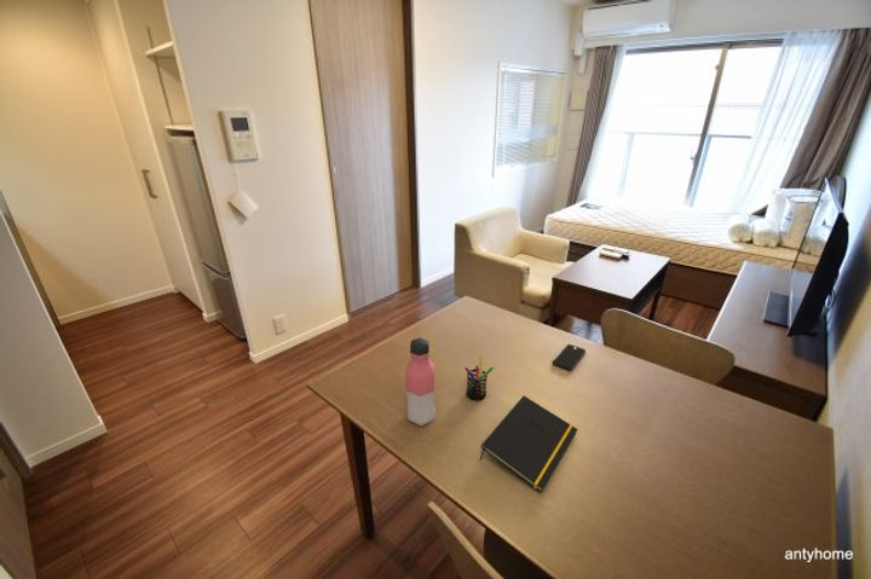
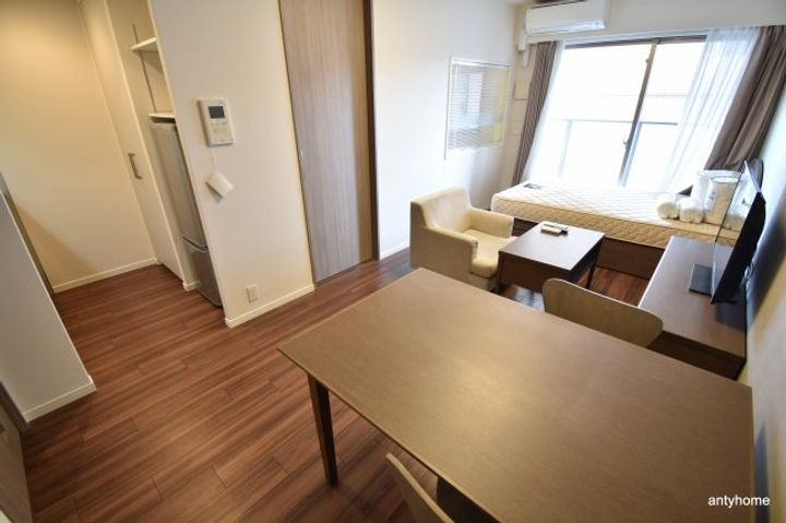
- smartphone (569, 357)
- water bottle (420, 381)
- pen holder (479, 378)
- notepad (531, 438)
